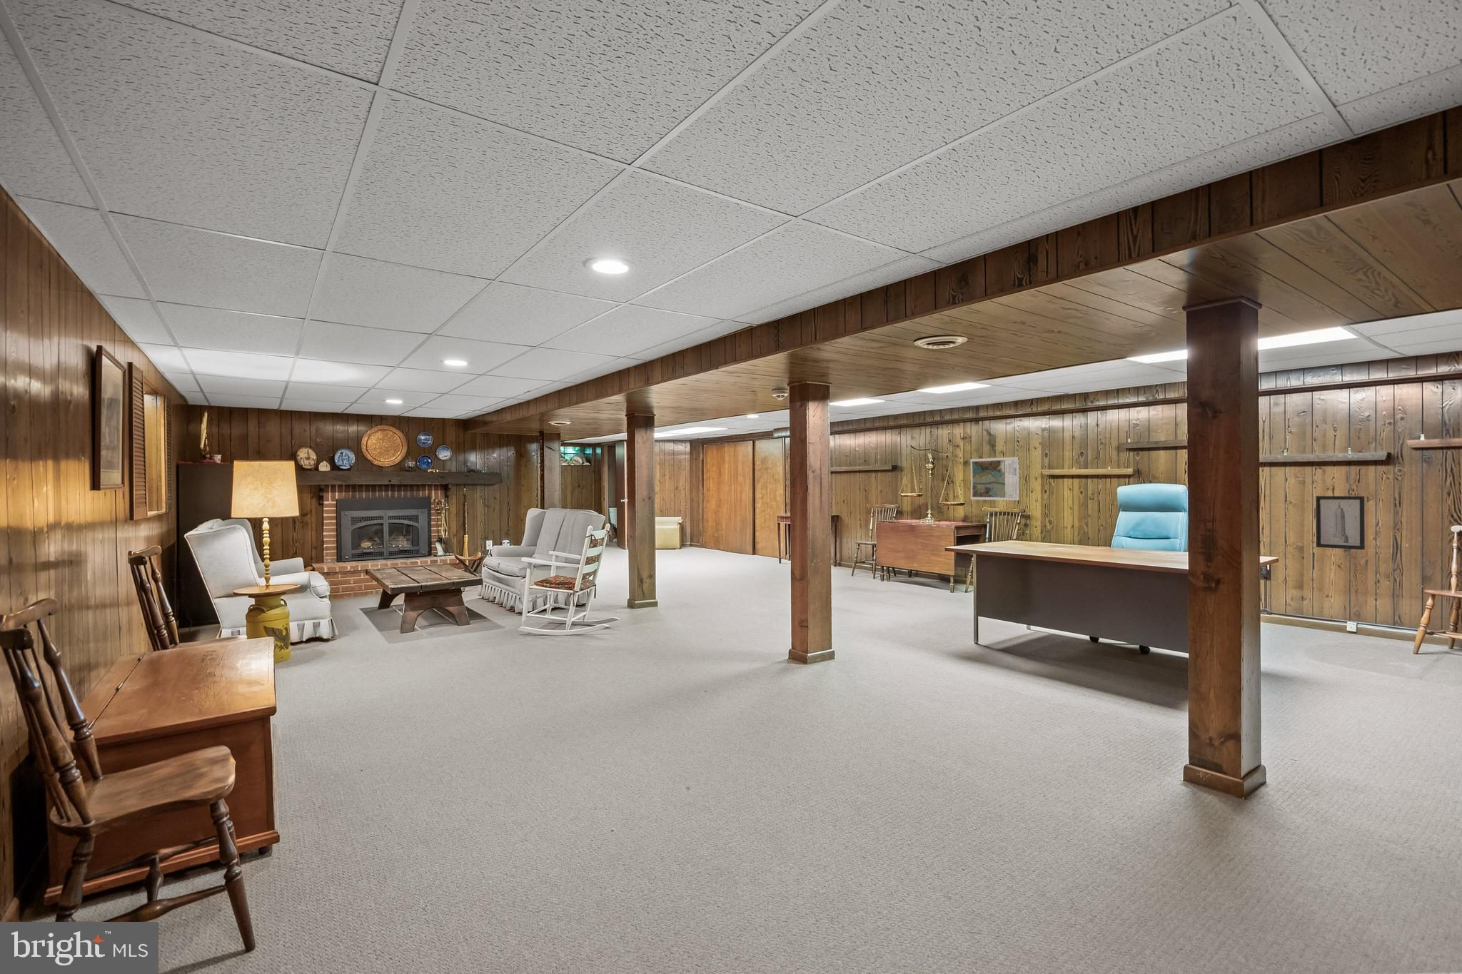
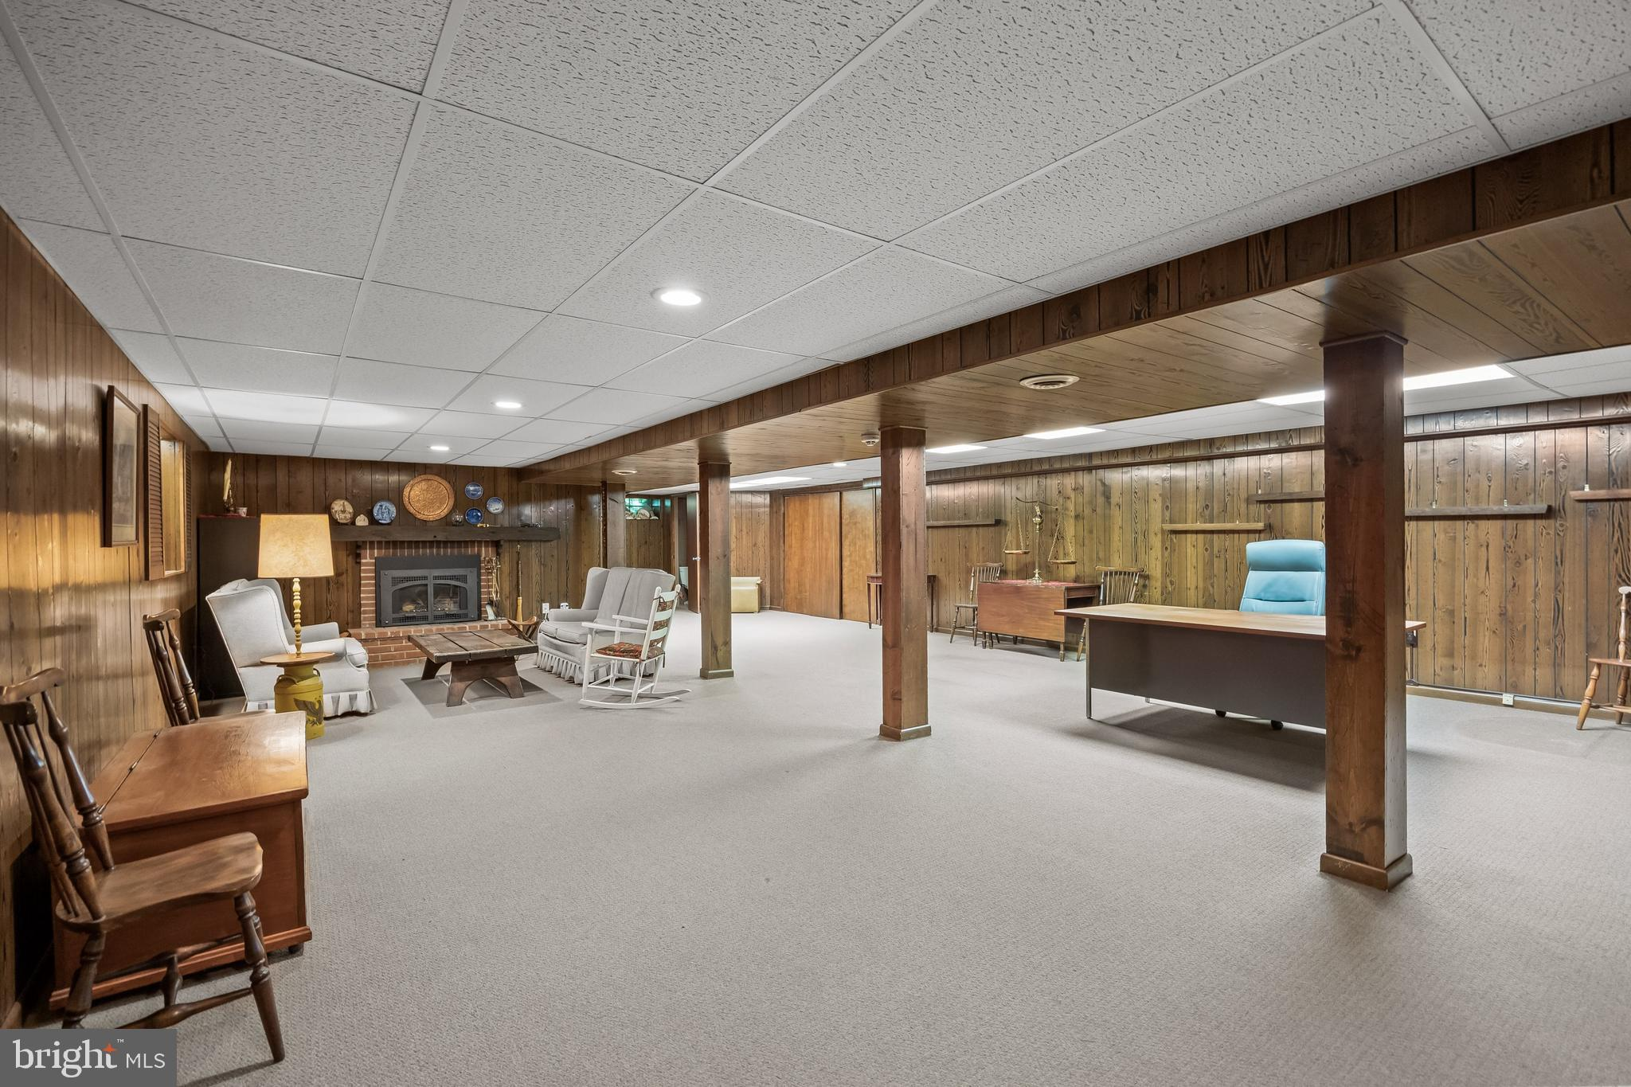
- wall art (1339, 522)
- map (994, 478)
